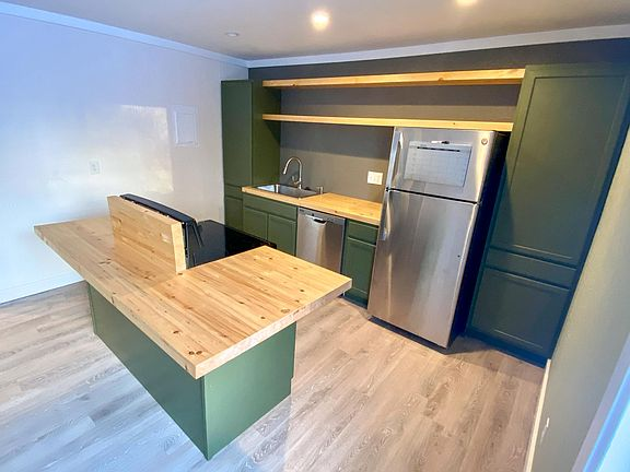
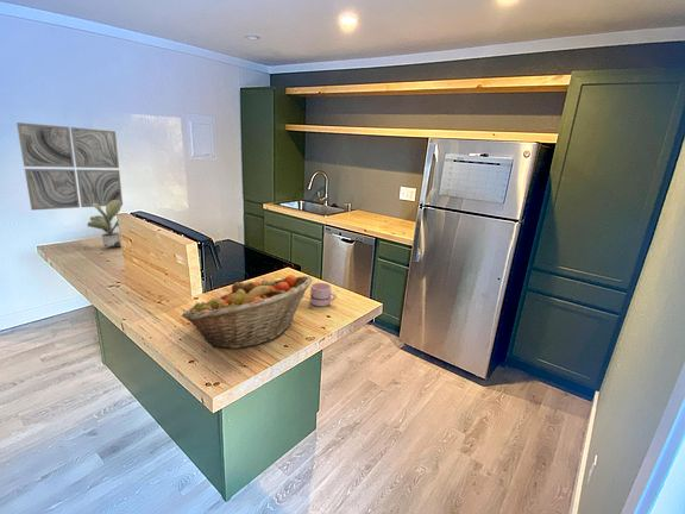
+ mug (322, 294)
+ wall art (74, 169)
+ fruit basket (252, 303)
+ potted plant (105, 225)
